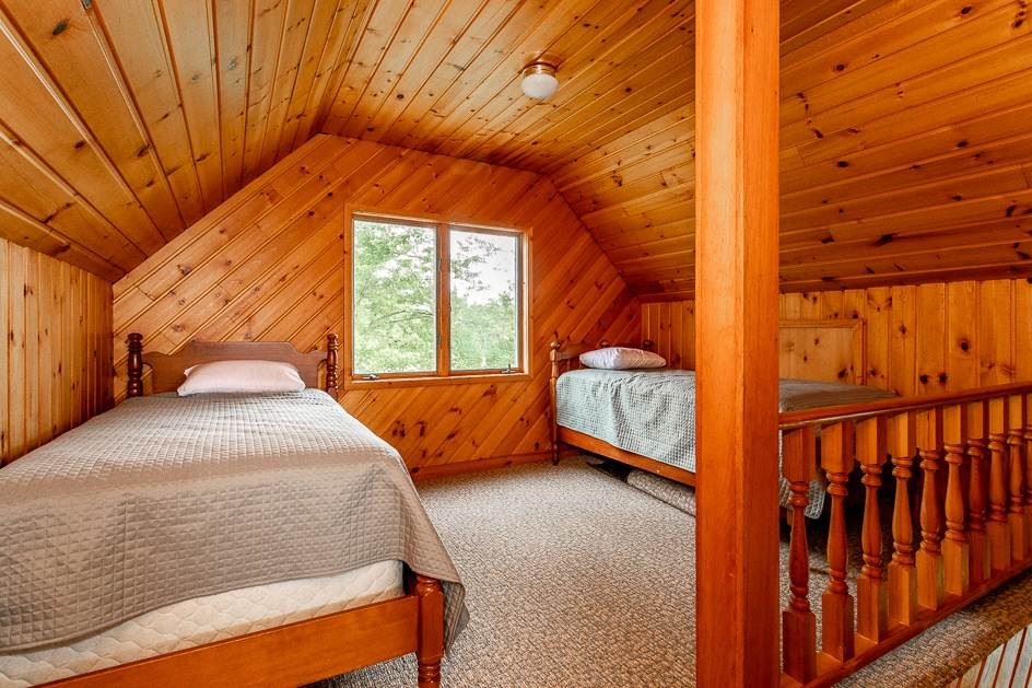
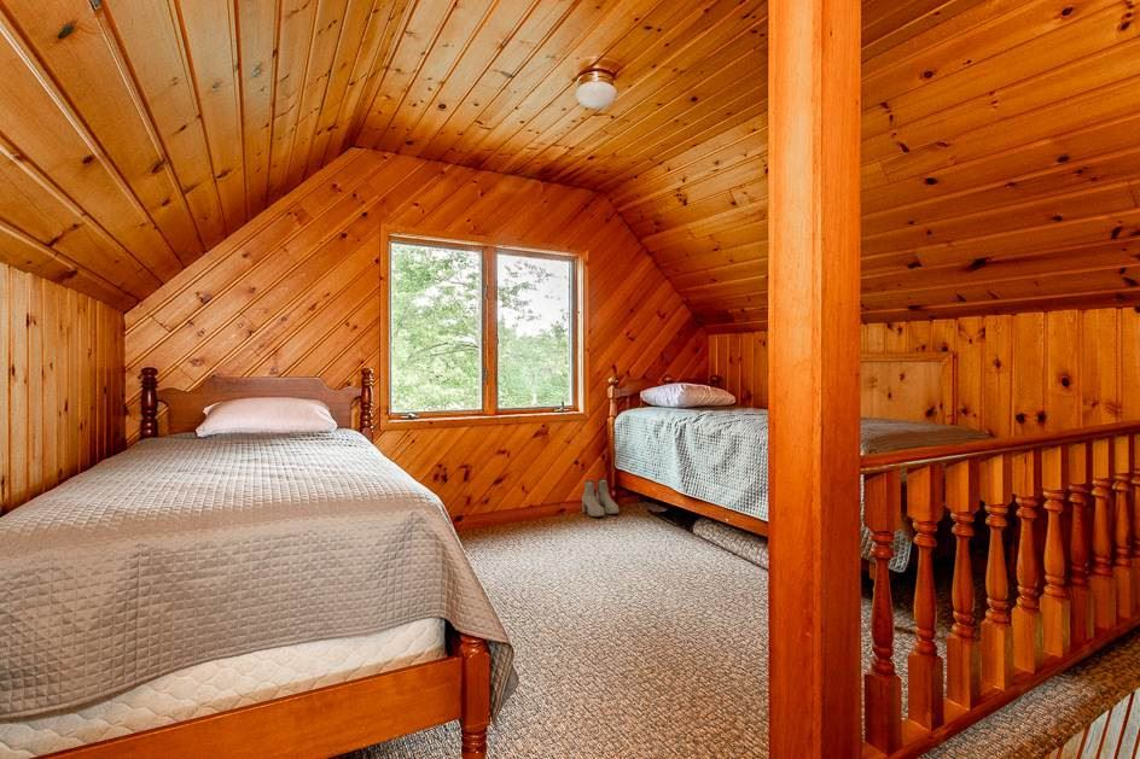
+ boots (599, 496)
